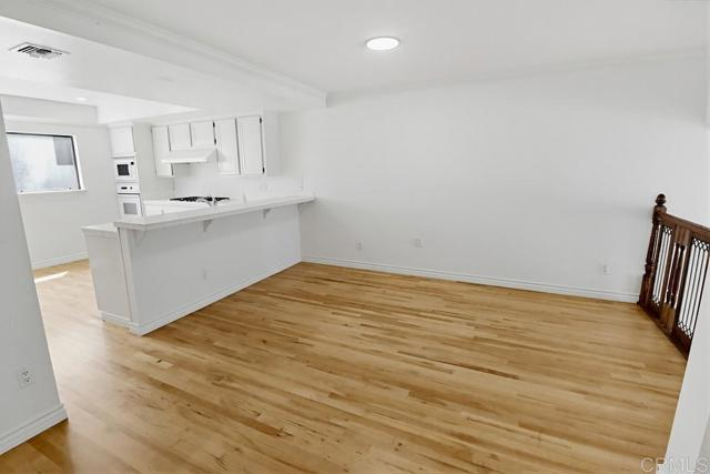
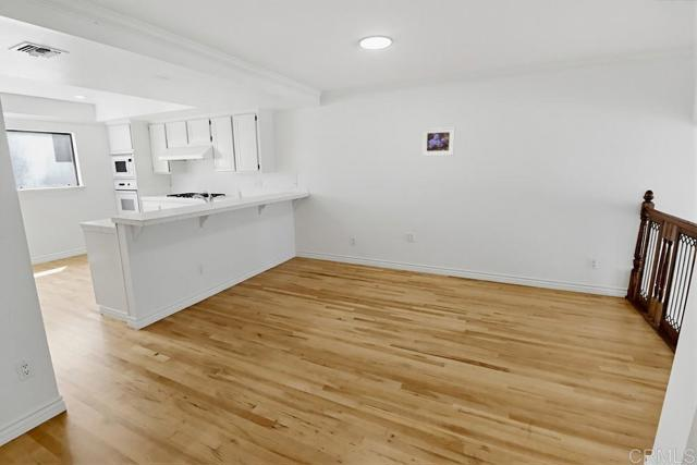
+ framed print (438, 142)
